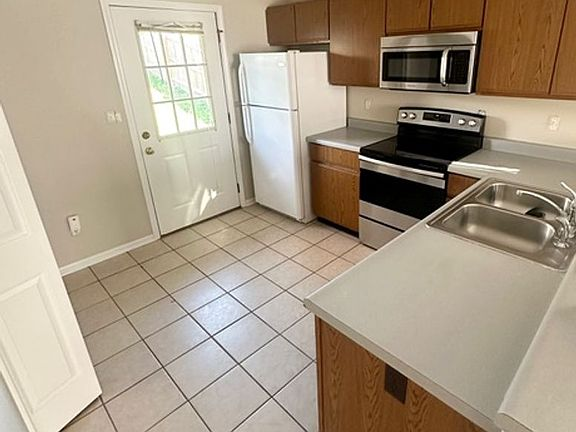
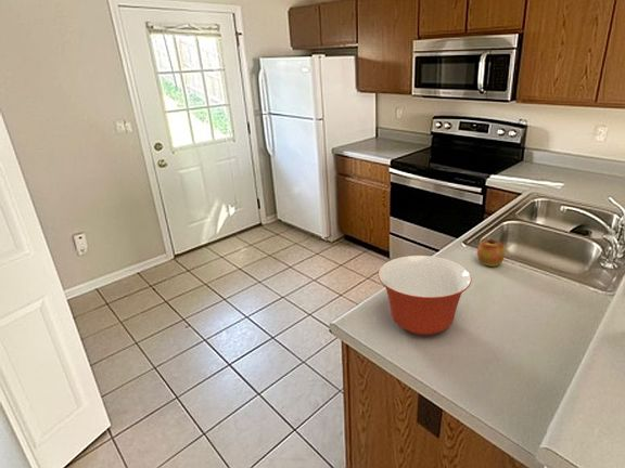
+ apple (490, 250)
+ mixing bowl (422, 298)
